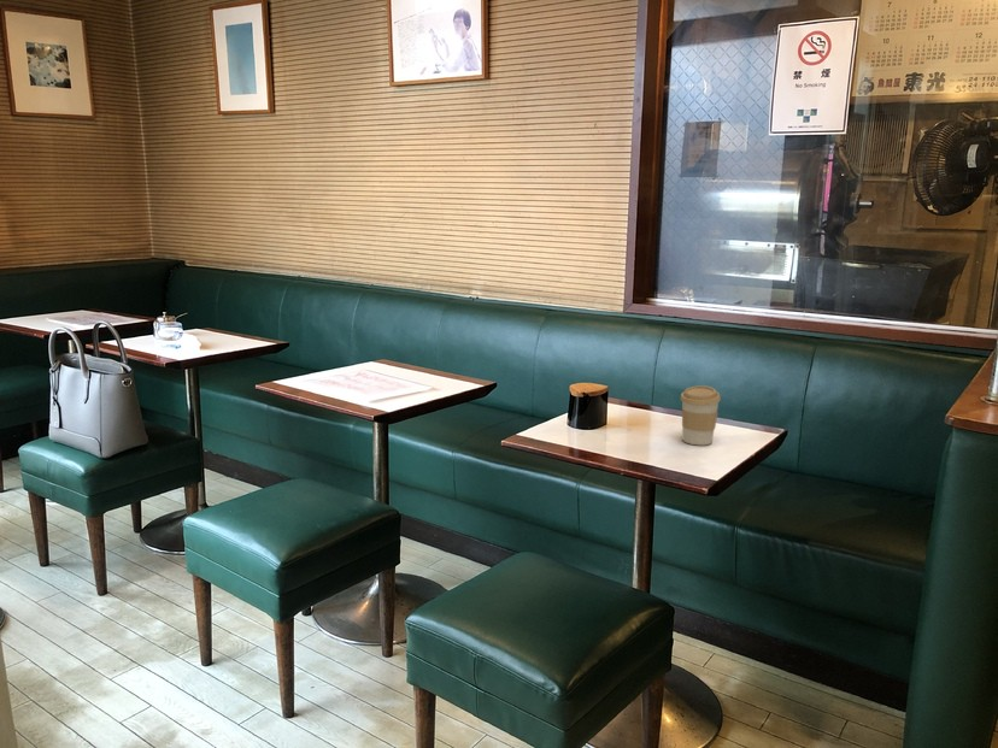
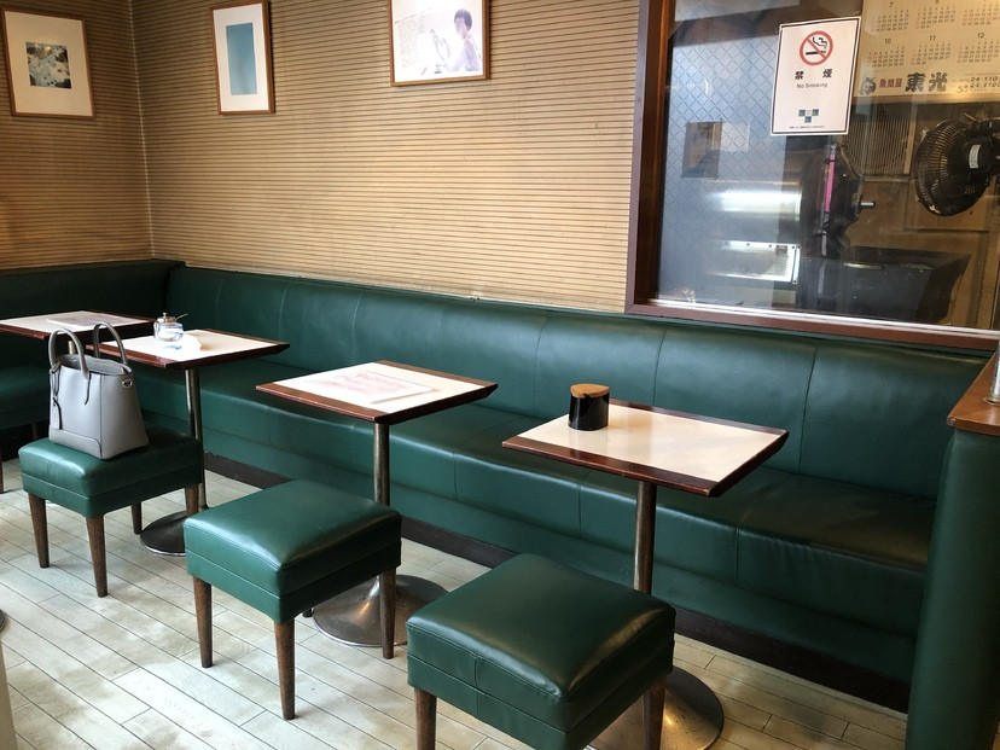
- coffee cup (699, 414)
